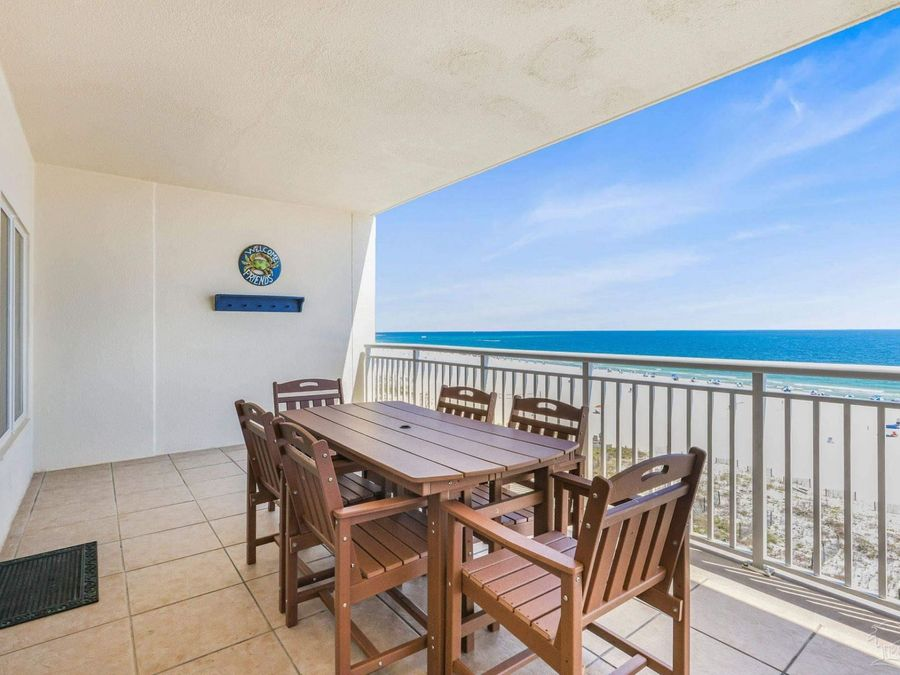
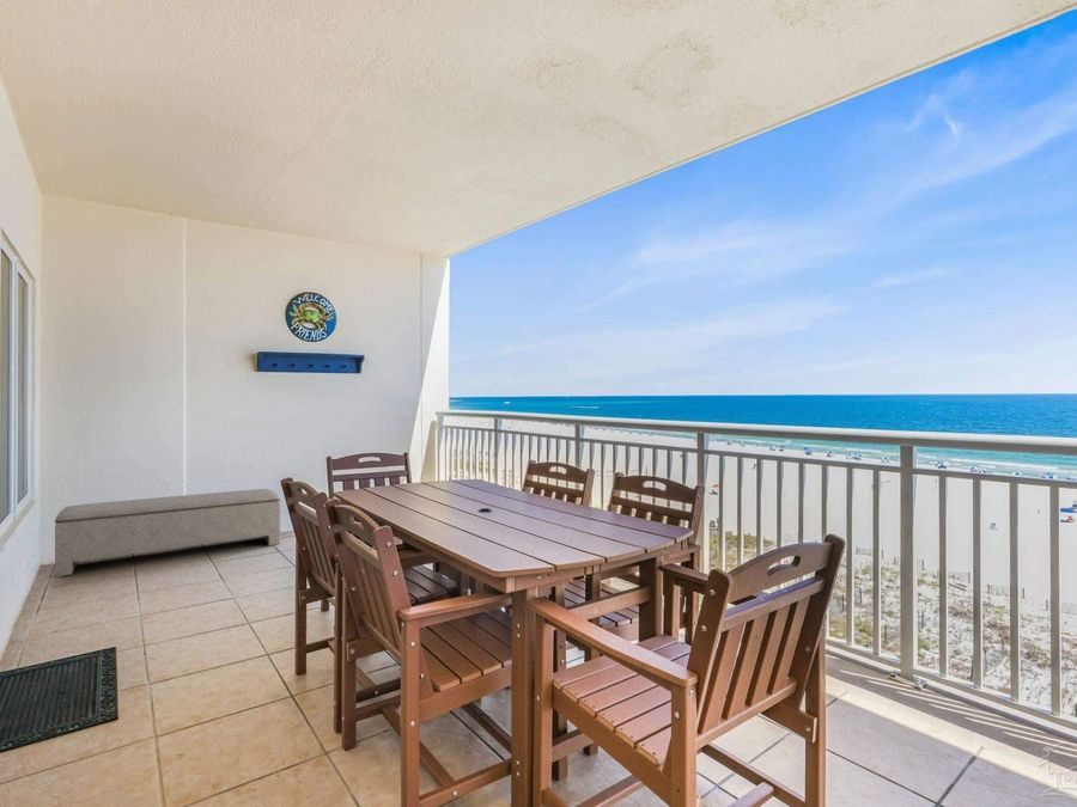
+ bench (178, 525)
